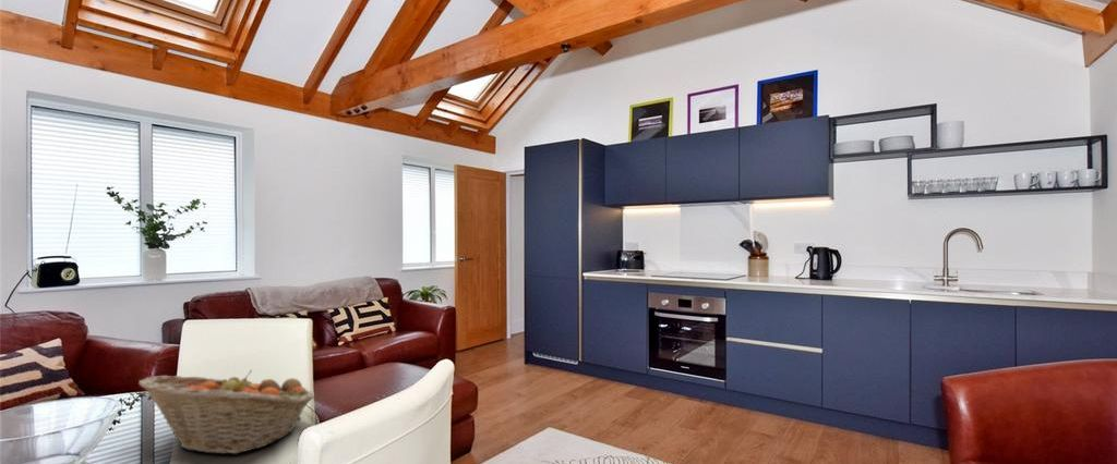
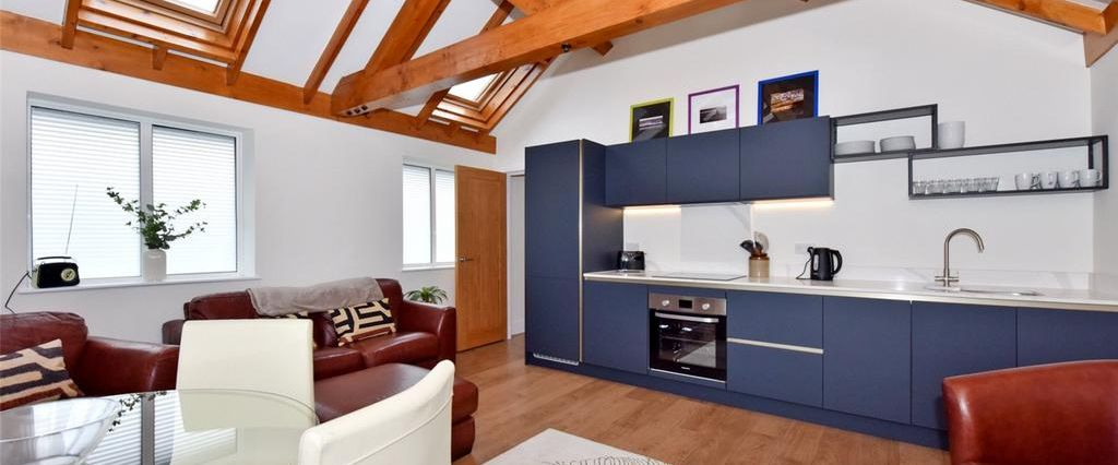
- fruit basket (231, 401)
